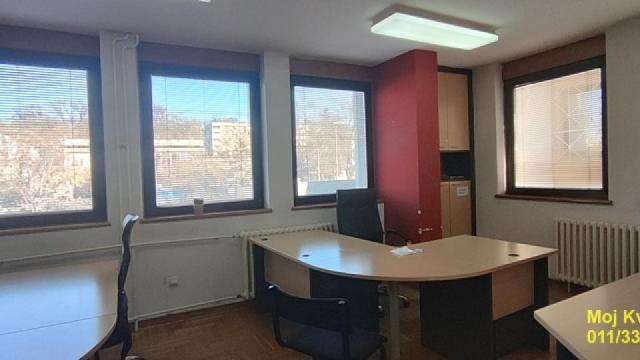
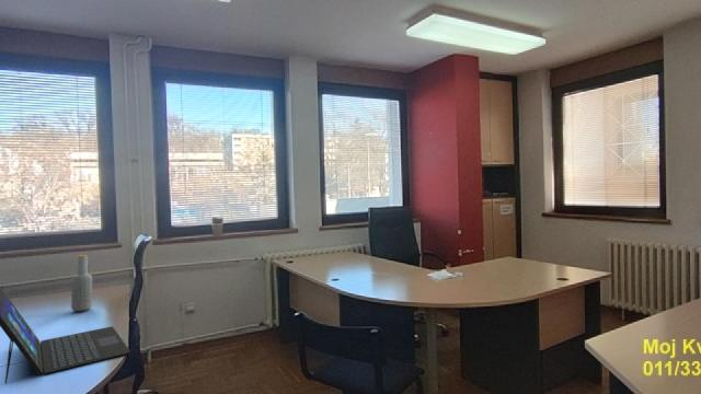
+ laptop (62, 336)
+ bottle (81, 282)
